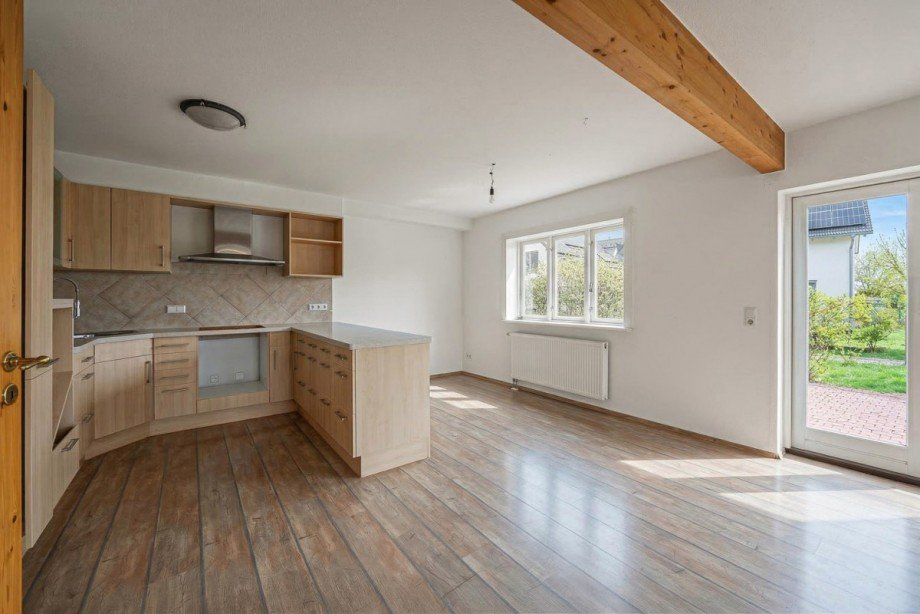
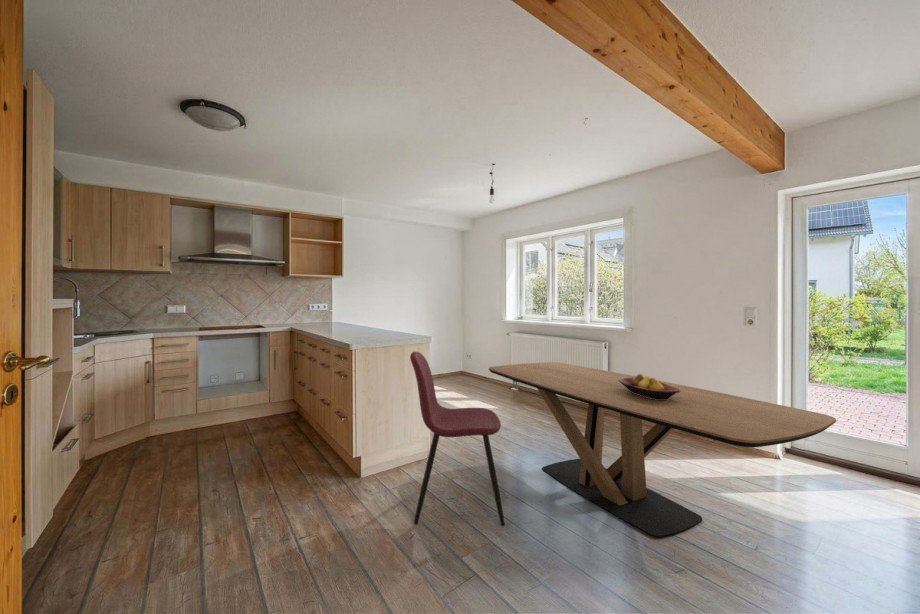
+ fruit bowl (647, 384)
+ dining chair (455, 427)
+ dining table (602, 437)
